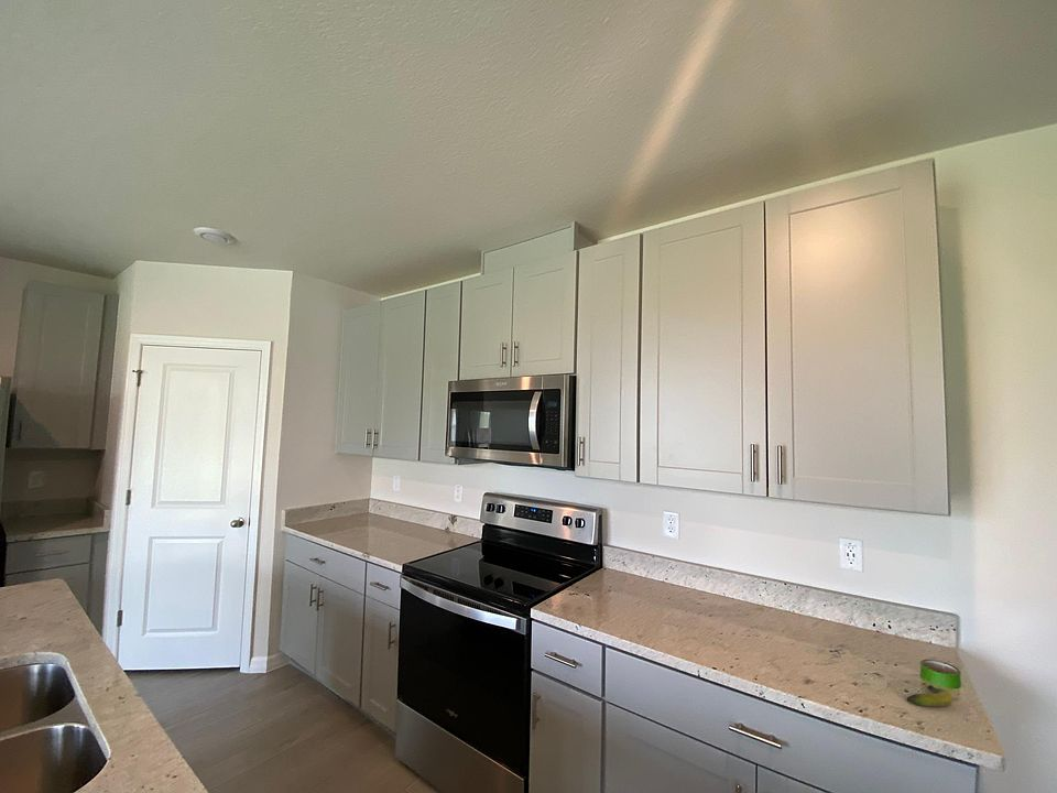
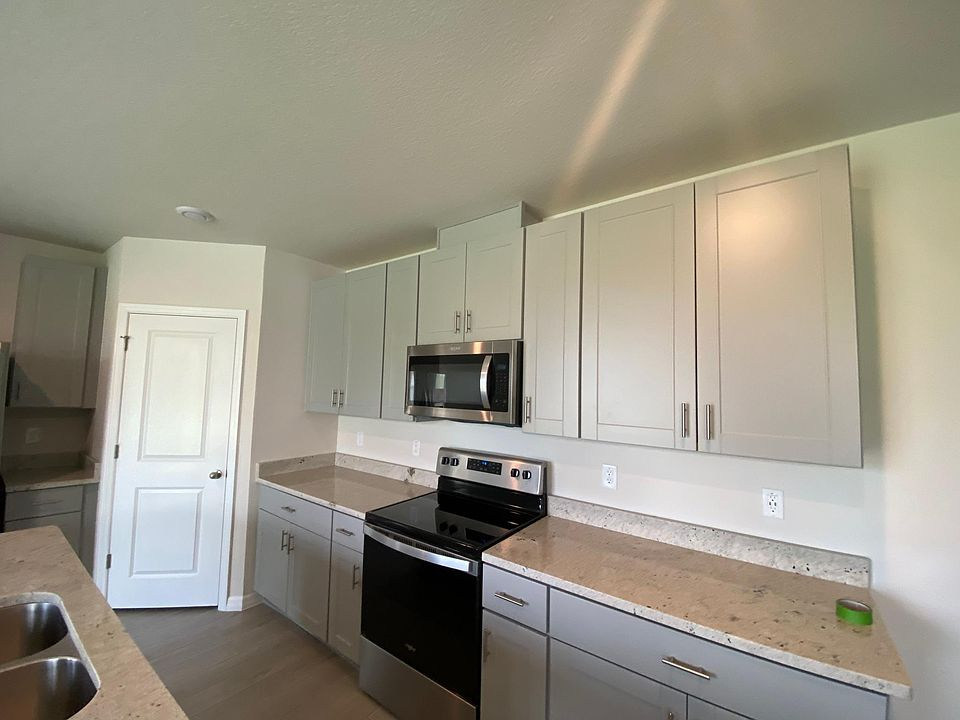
- banana (930, 693)
